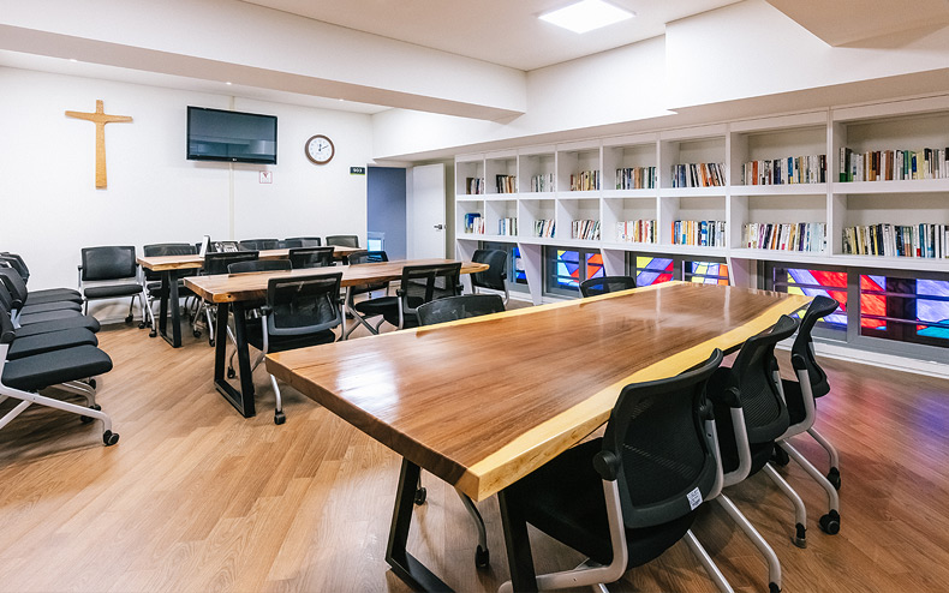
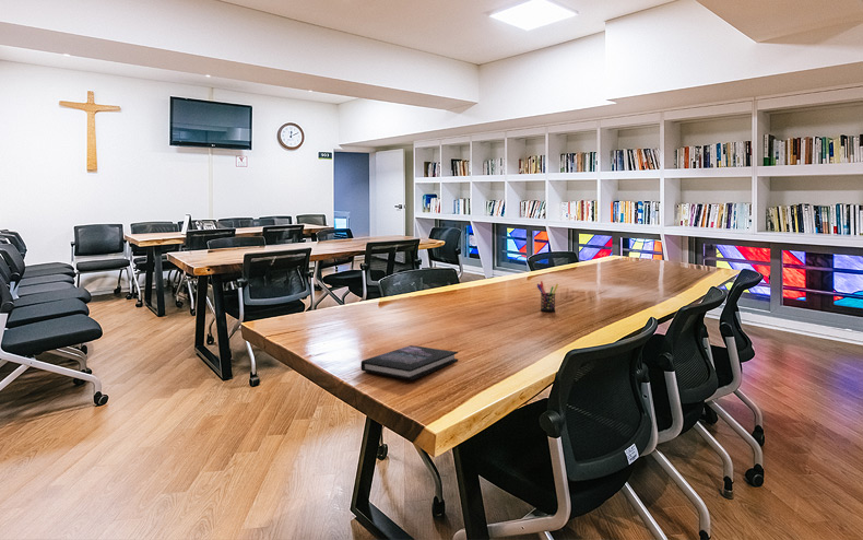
+ pen holder (547, 295)
+ book (411, 361)
